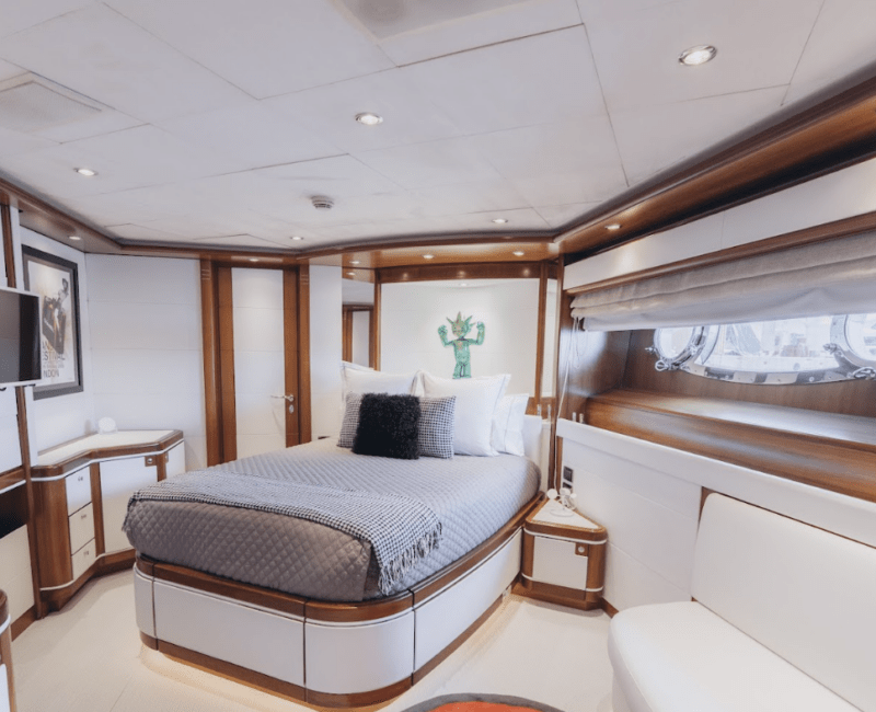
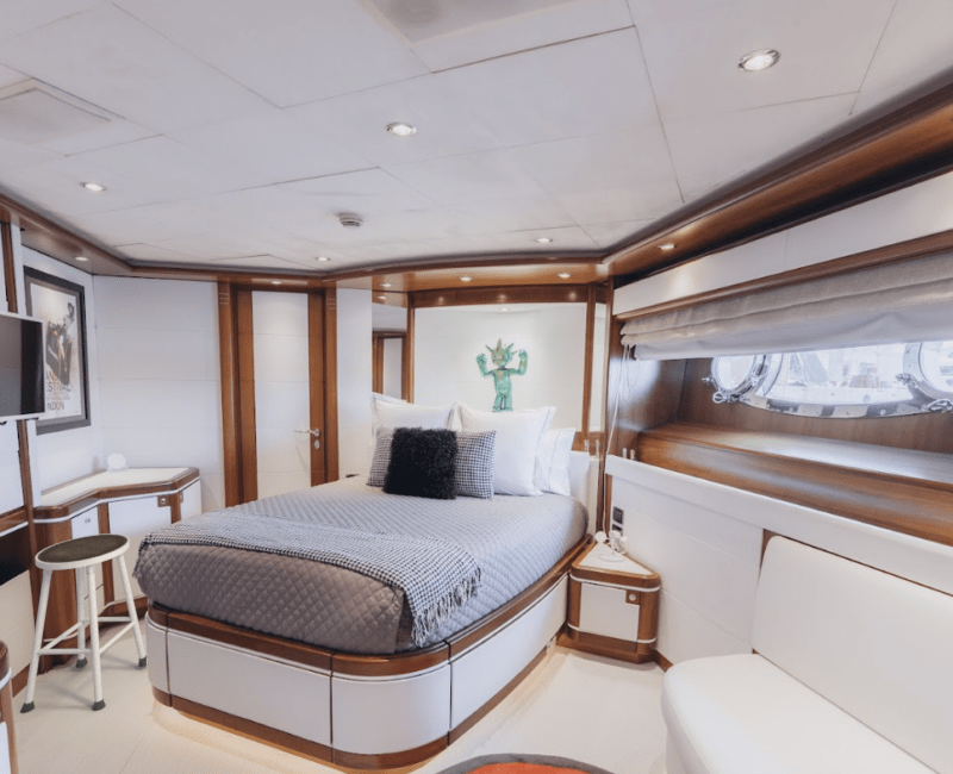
+ stool (87, 618)
